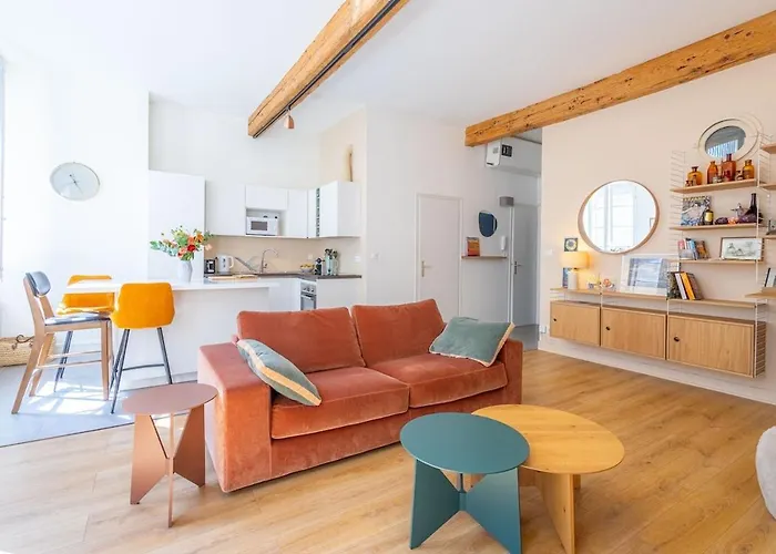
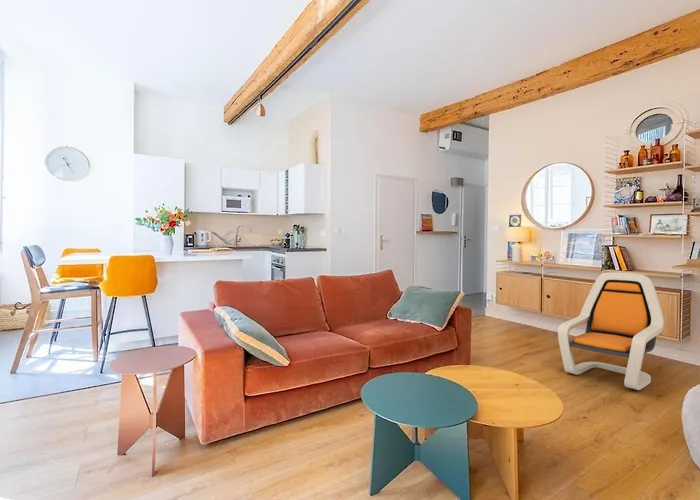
+ lounge chair (609, 325)
